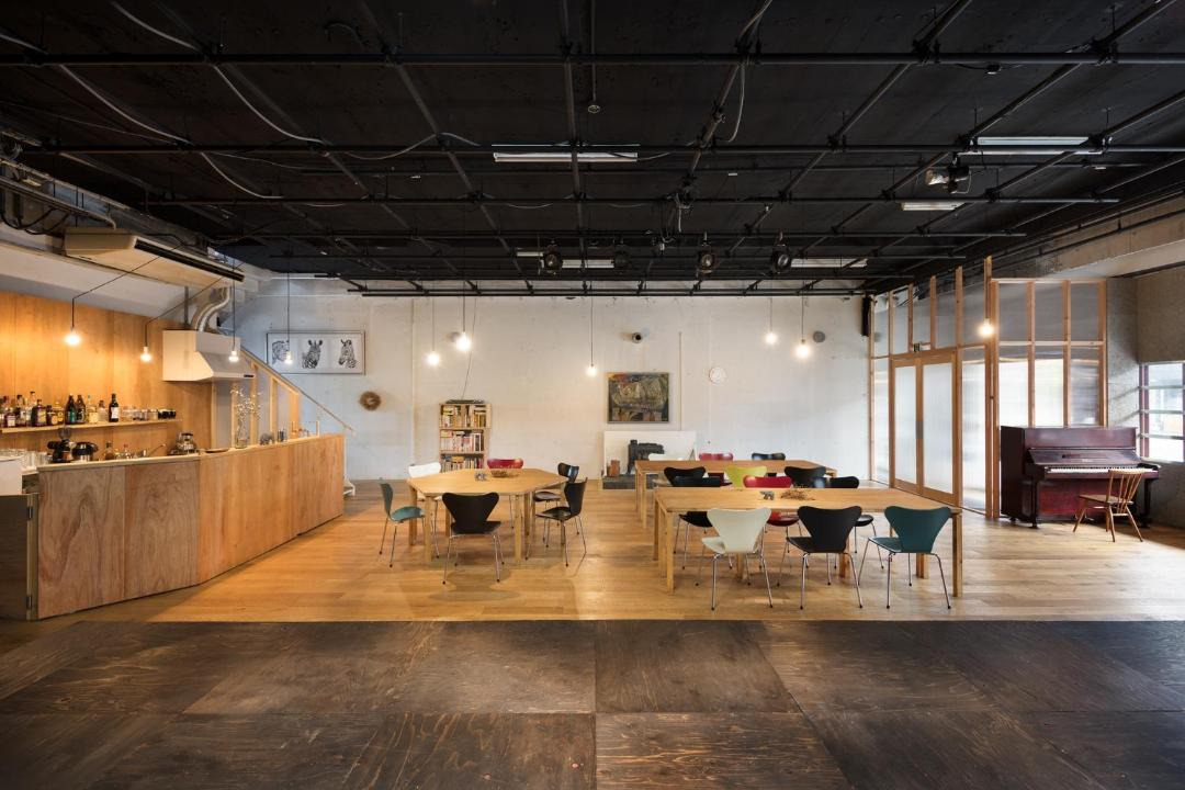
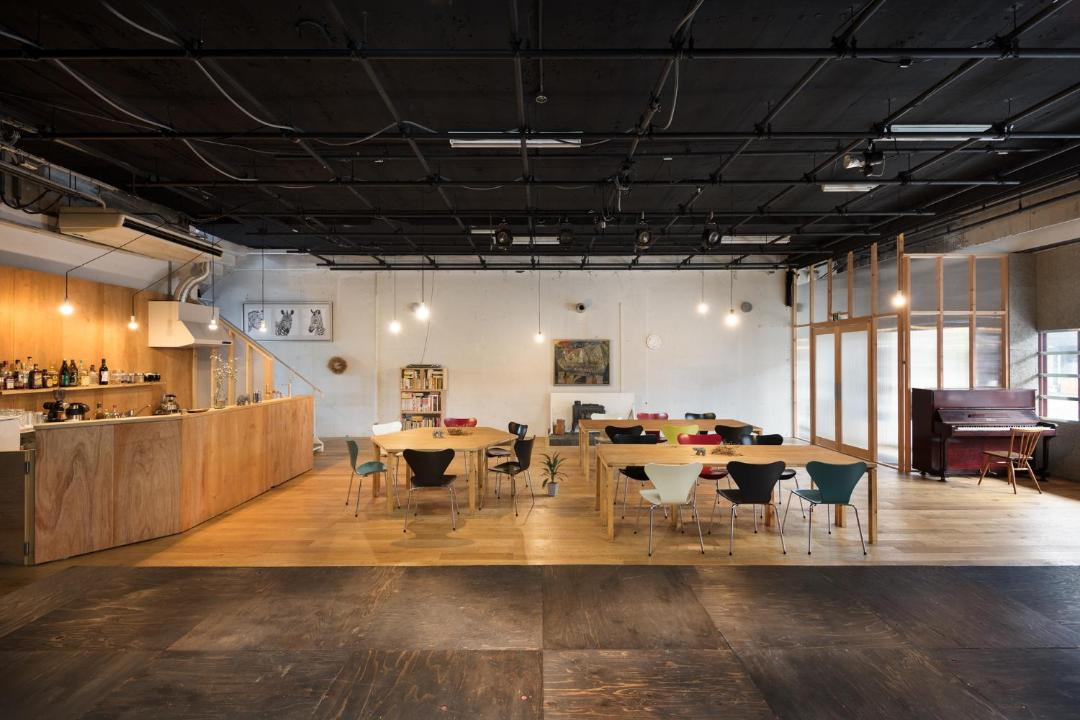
+ indoor plant (551, 472)
